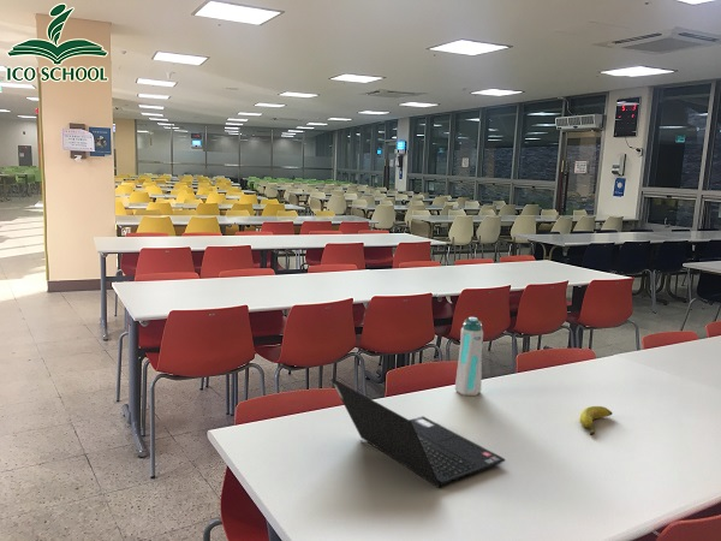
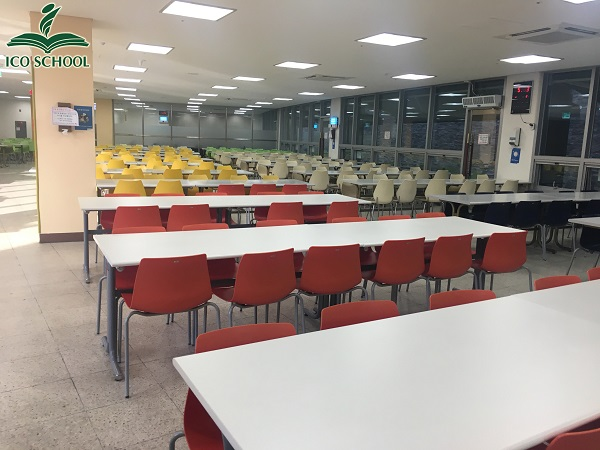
- laptop computer (417, 421)
- water bottle (470, 355)
- banana (594, 417)
